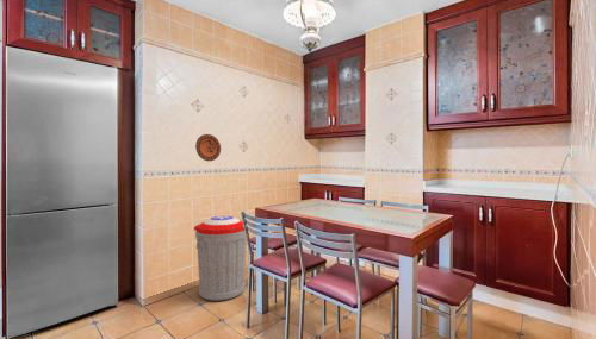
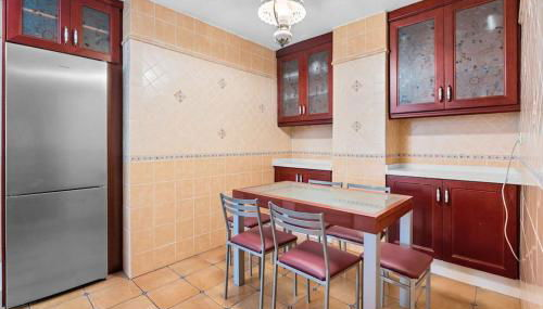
- trash can (222, 253)
- decorative plate (207, 147)
